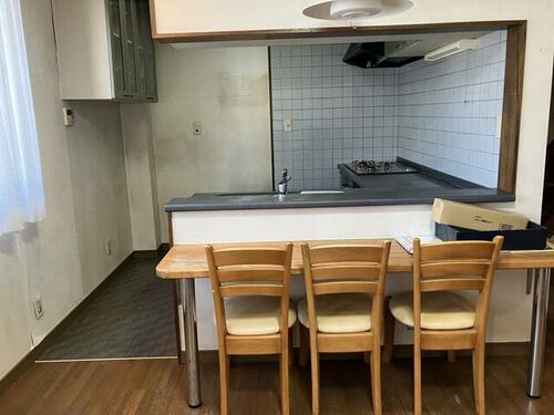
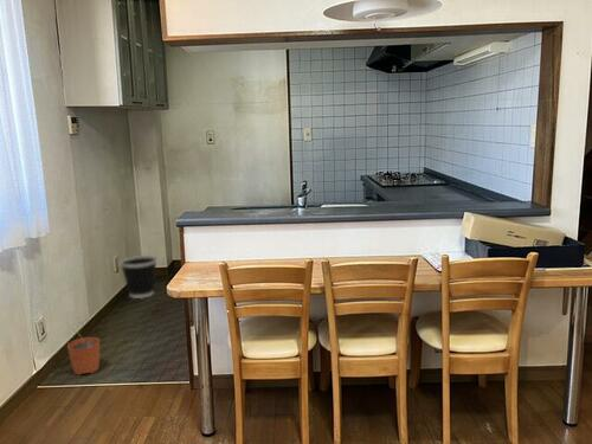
+ wastebasket (140, 277)
+ plant pot (84, 349)
